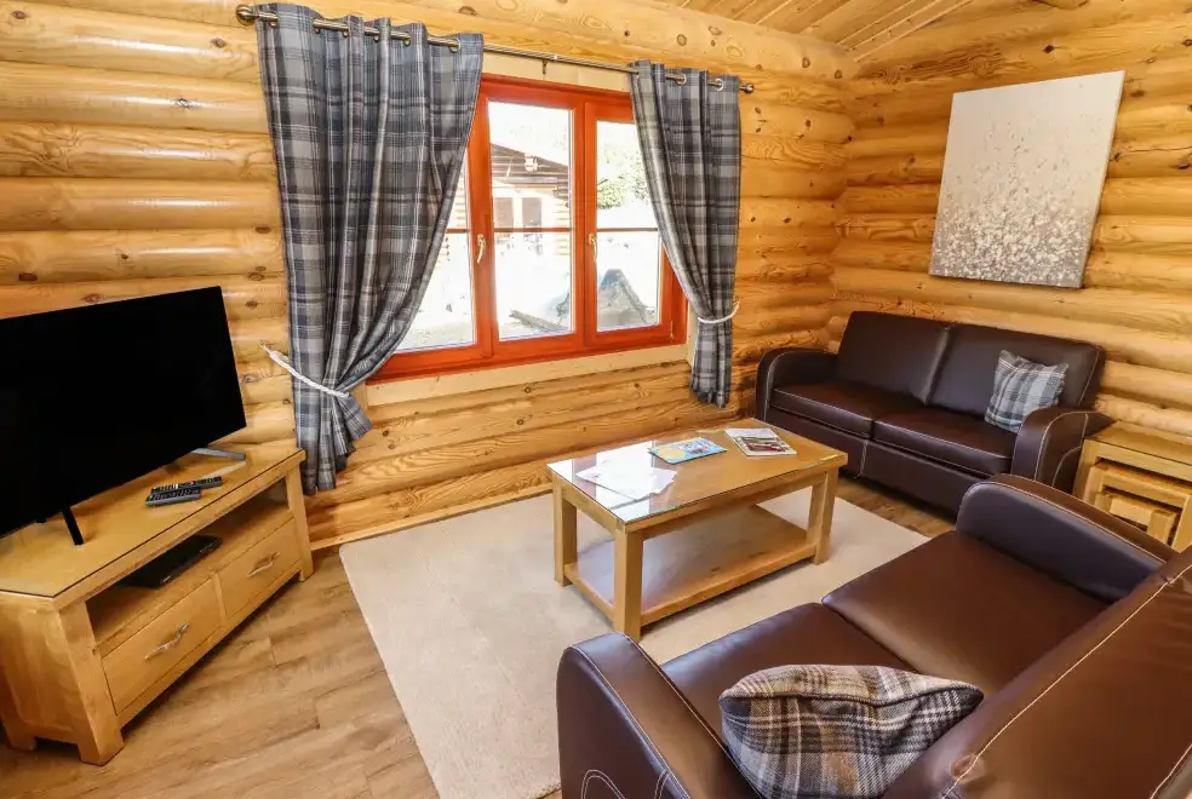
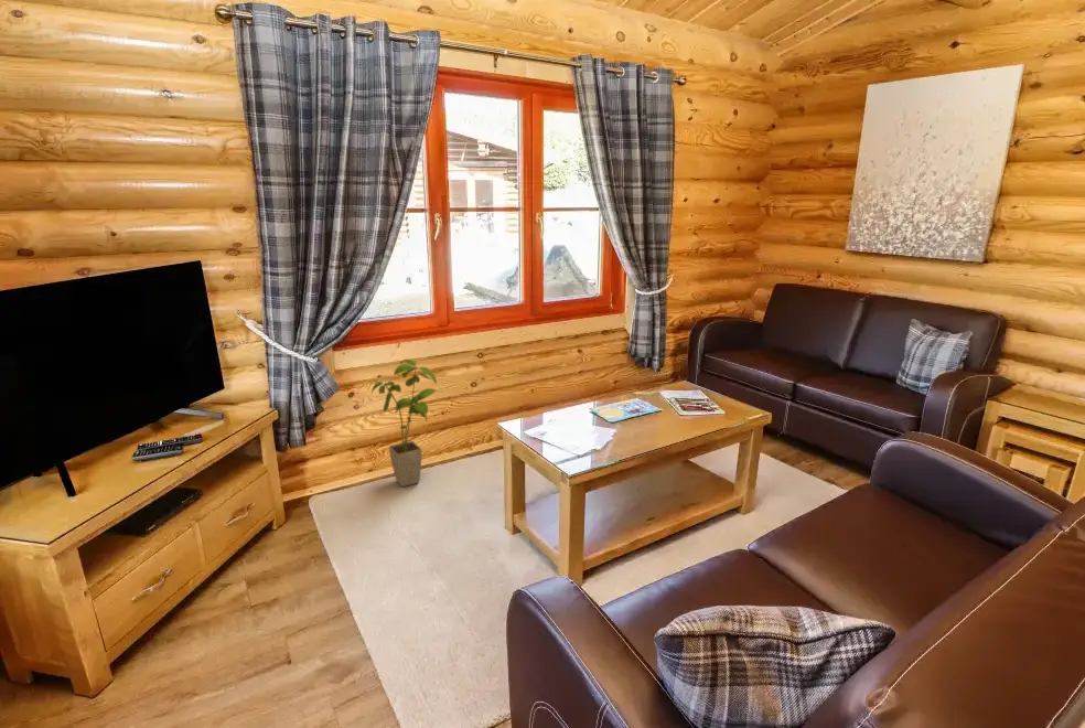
+ house plant (410, 420)
